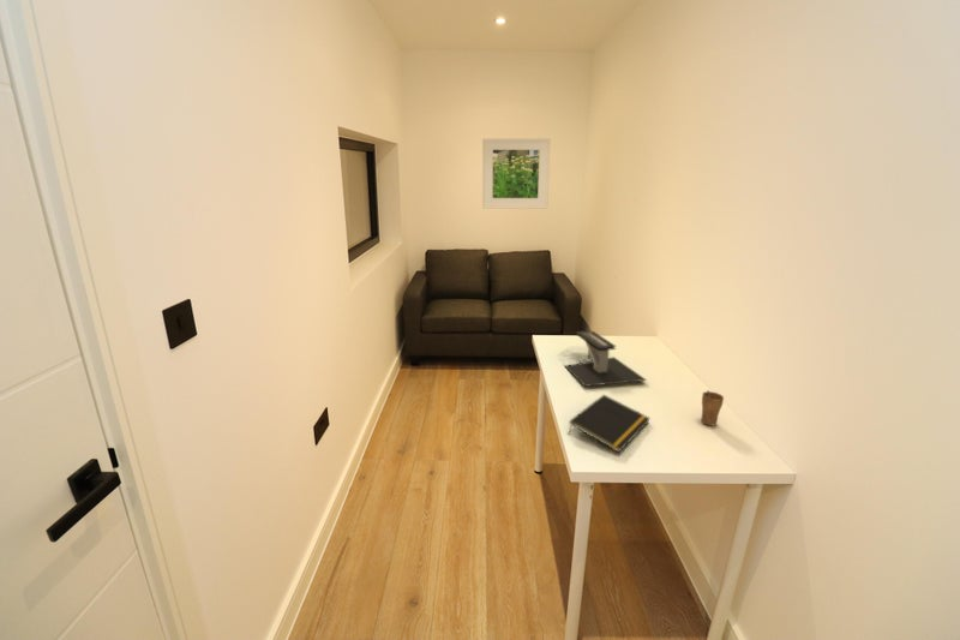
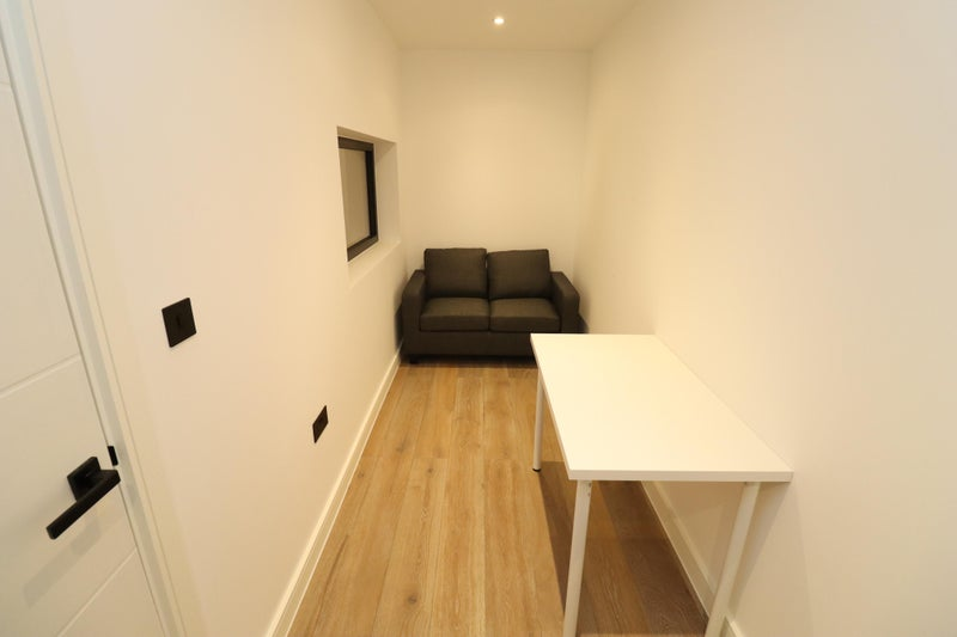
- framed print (515, 174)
- cup (710, 405)
- notepad (611, 420)
- desk lamp (594, 351)
